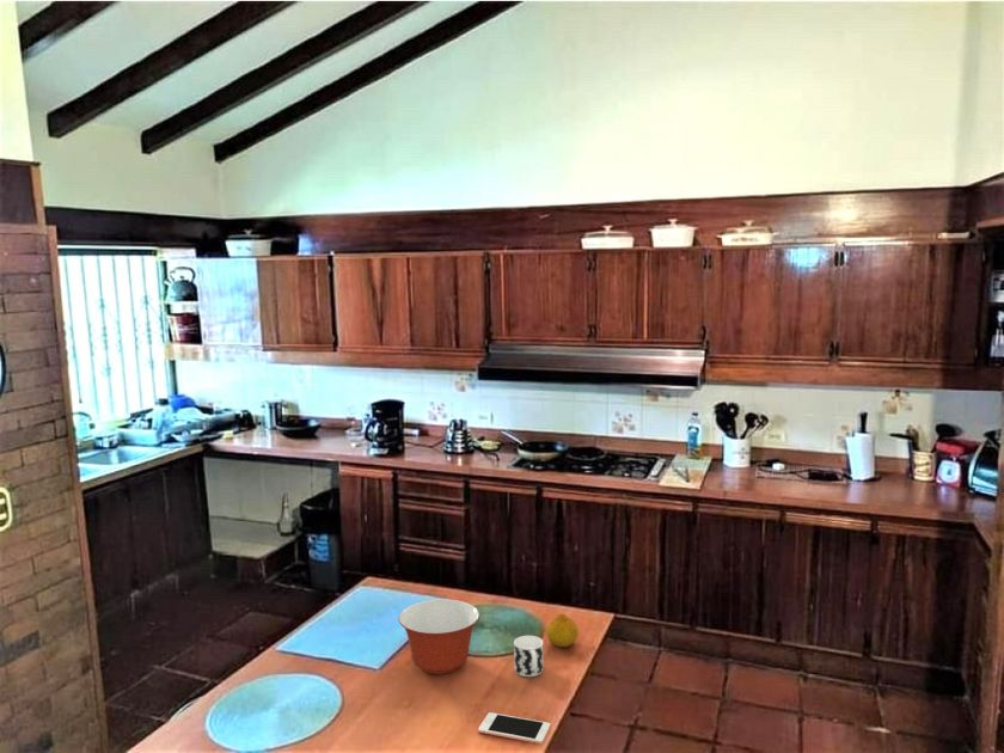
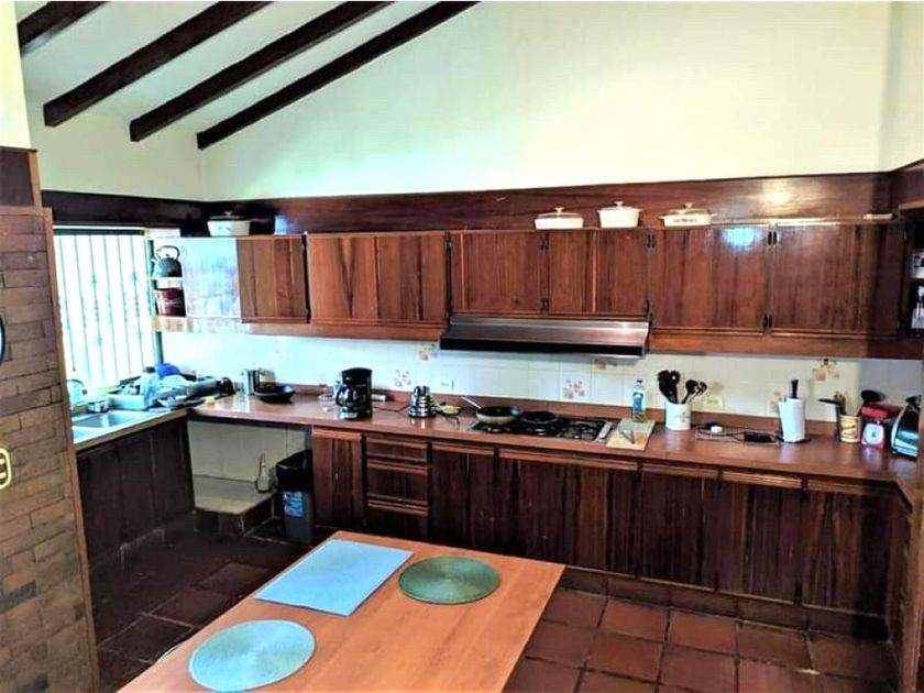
- mixing bowl (440, 639)
- fruit (562, 630)
- cup (529, 657)
- cell phone (514, 727)
